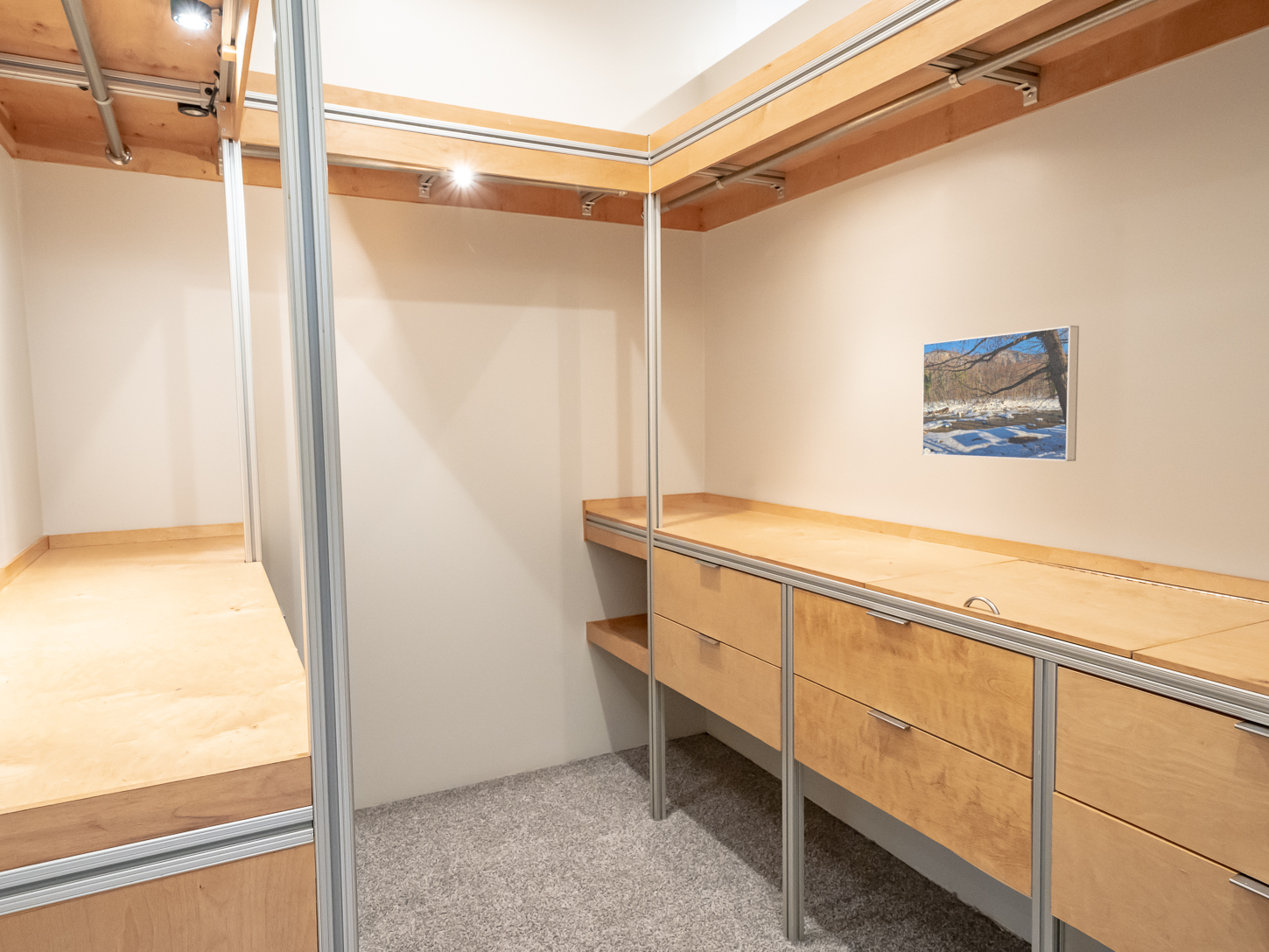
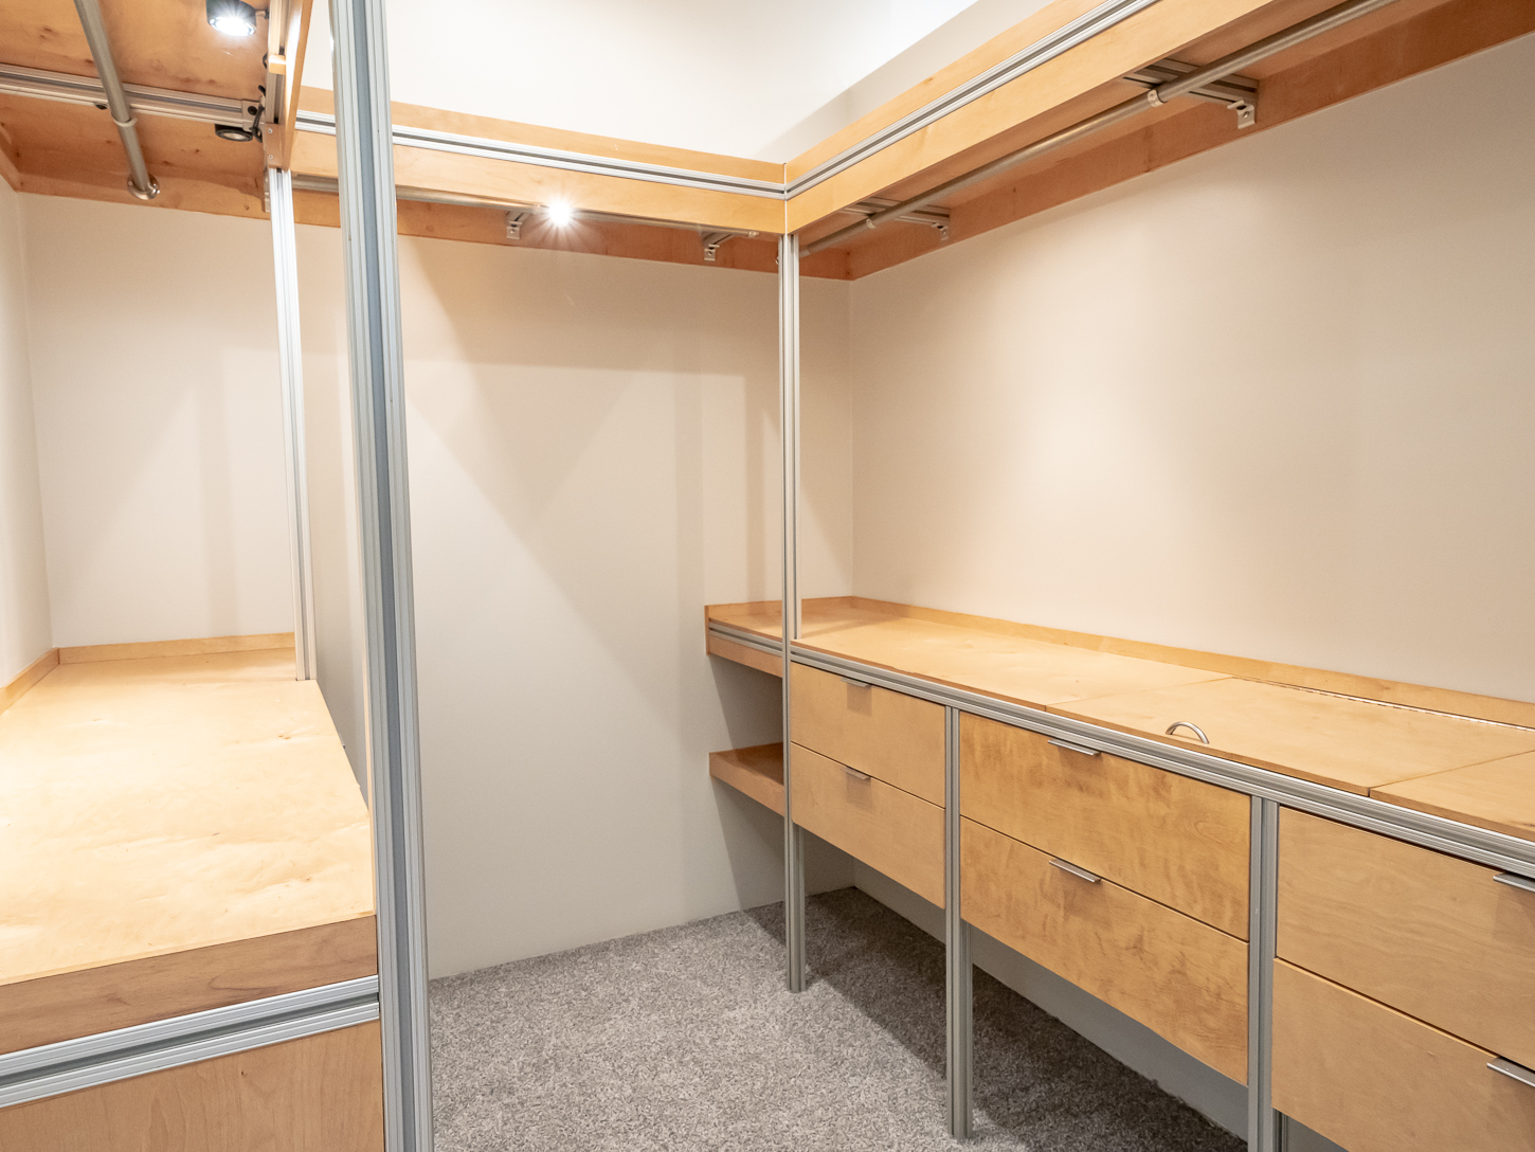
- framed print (992, 396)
